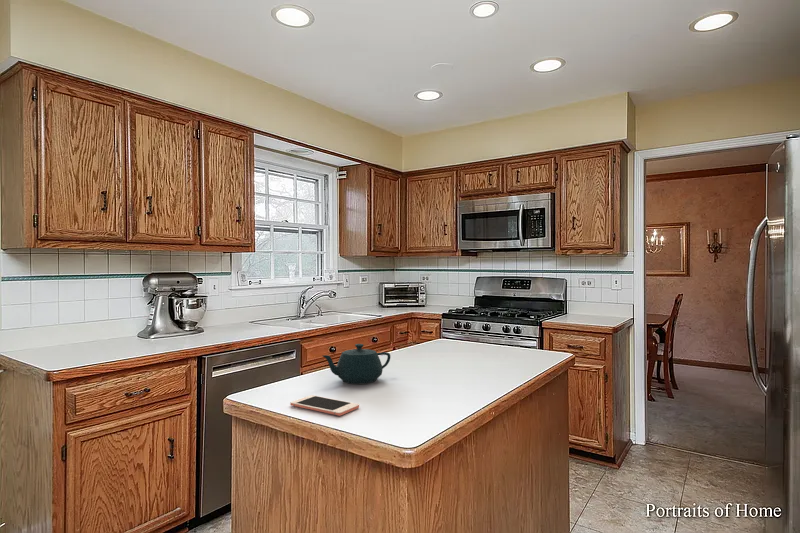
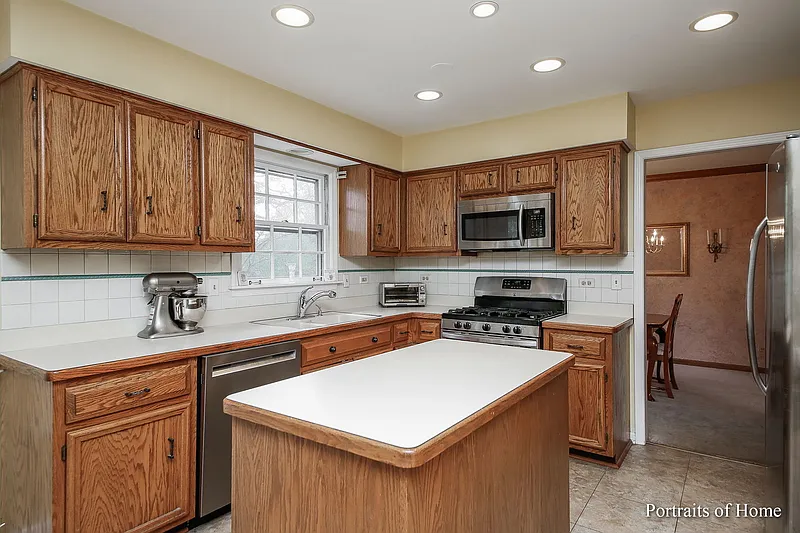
- teapot (357, 362)
- cell phone (324, 404)
